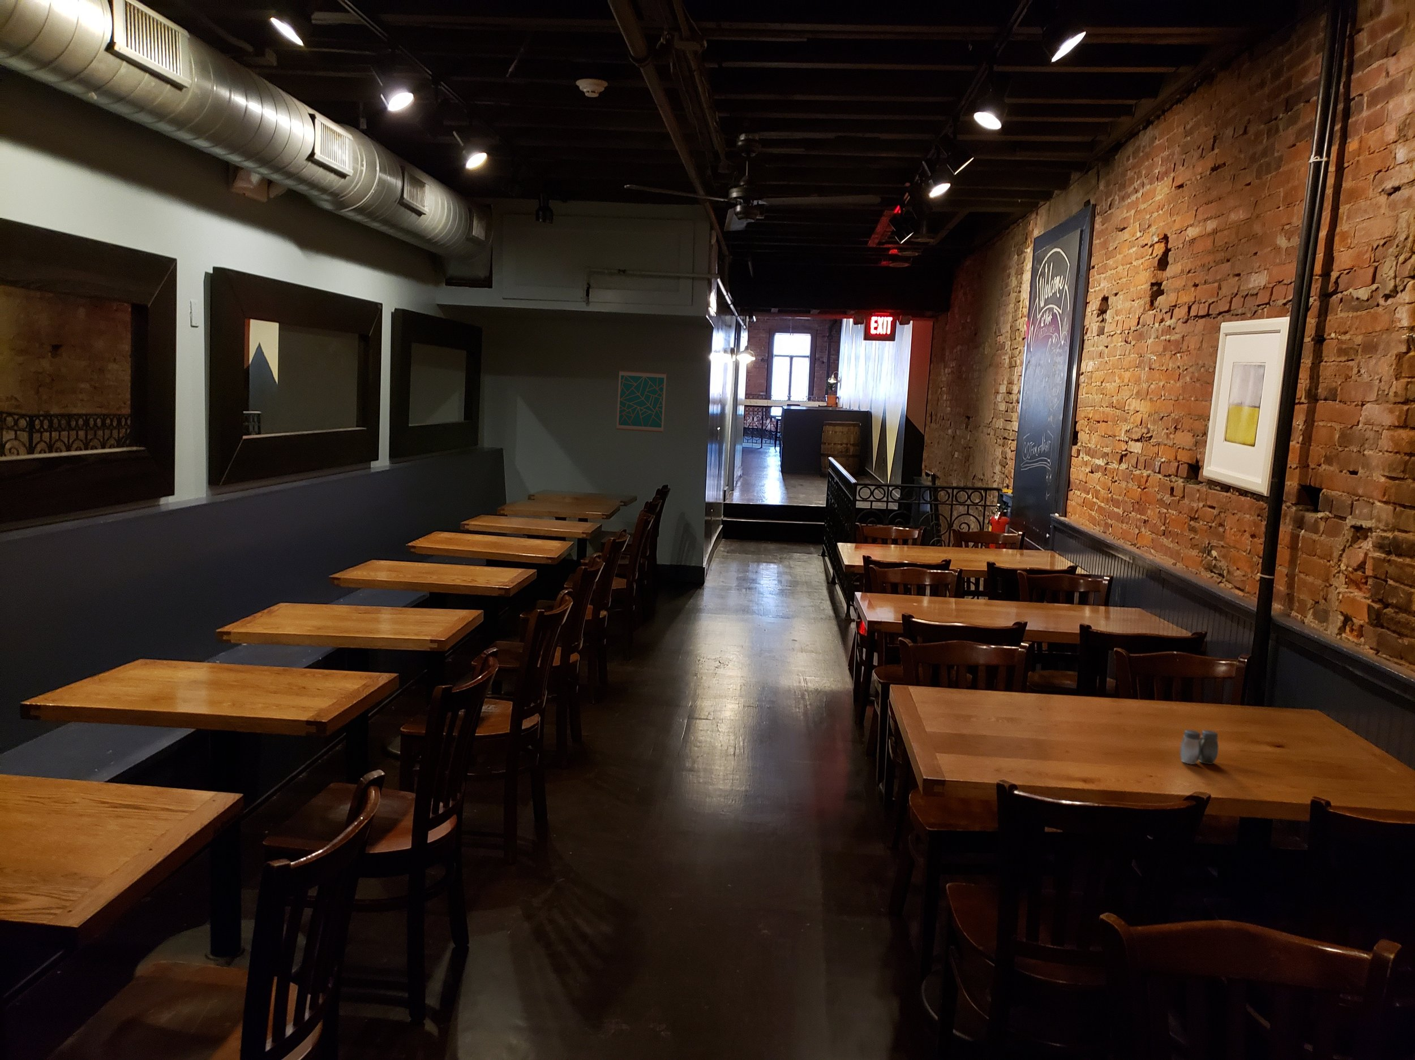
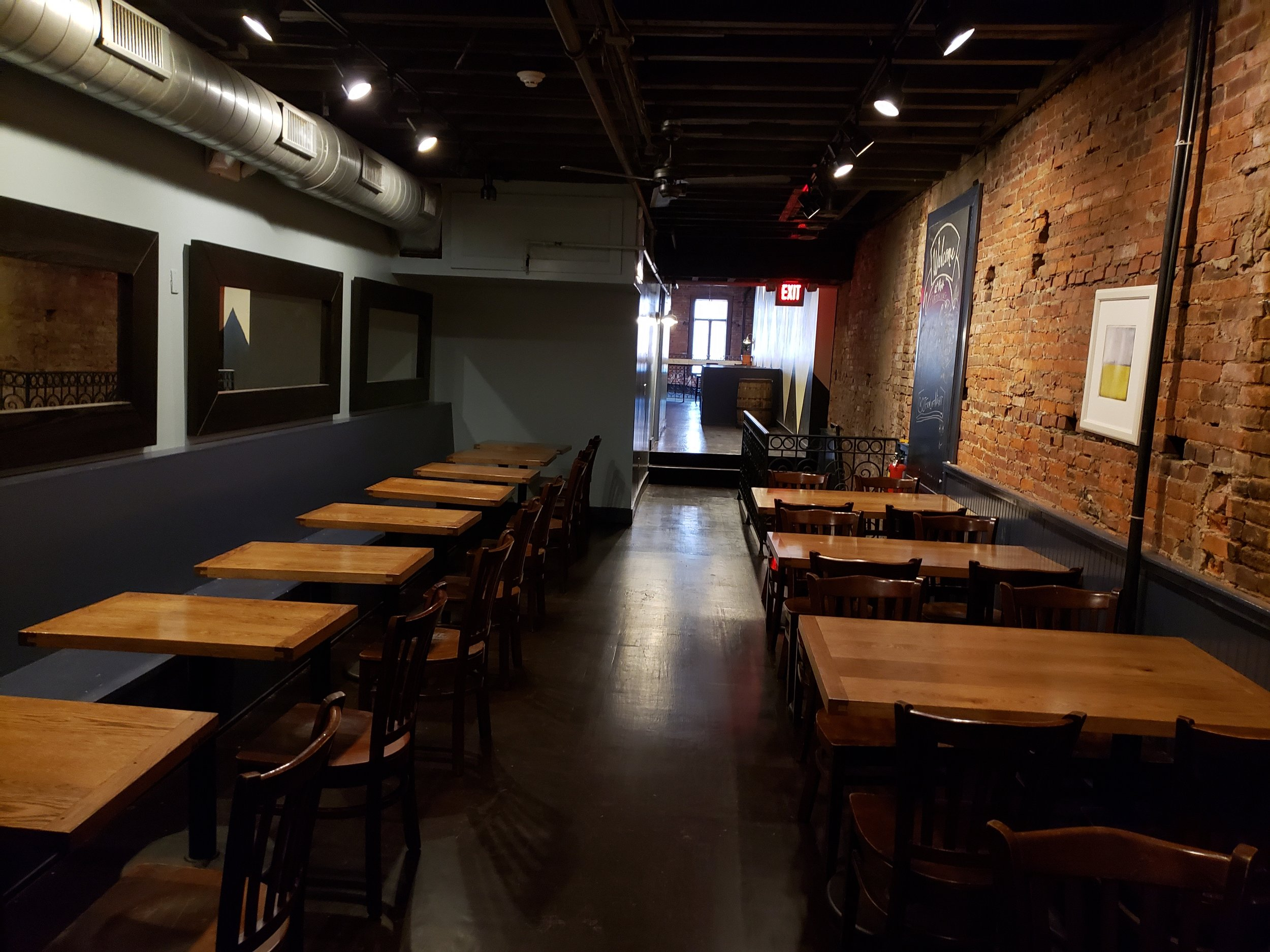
- salt and pepper shaker (1199, 746)
- wall art (641, 401)
